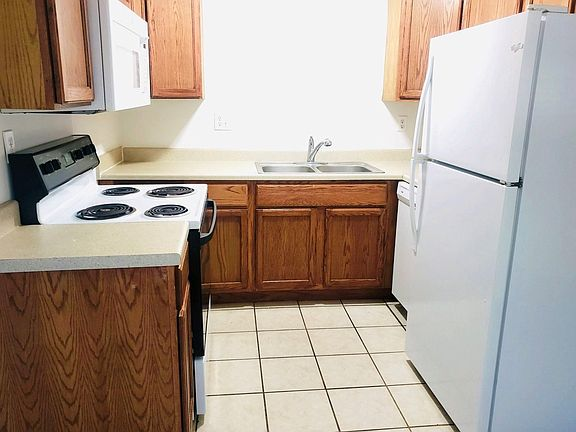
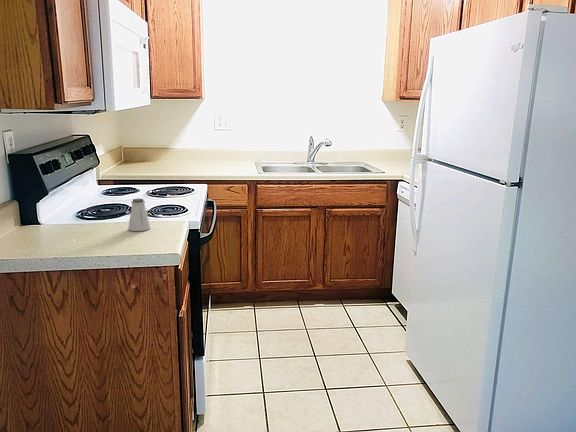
+ saltshaker (138, 214)
